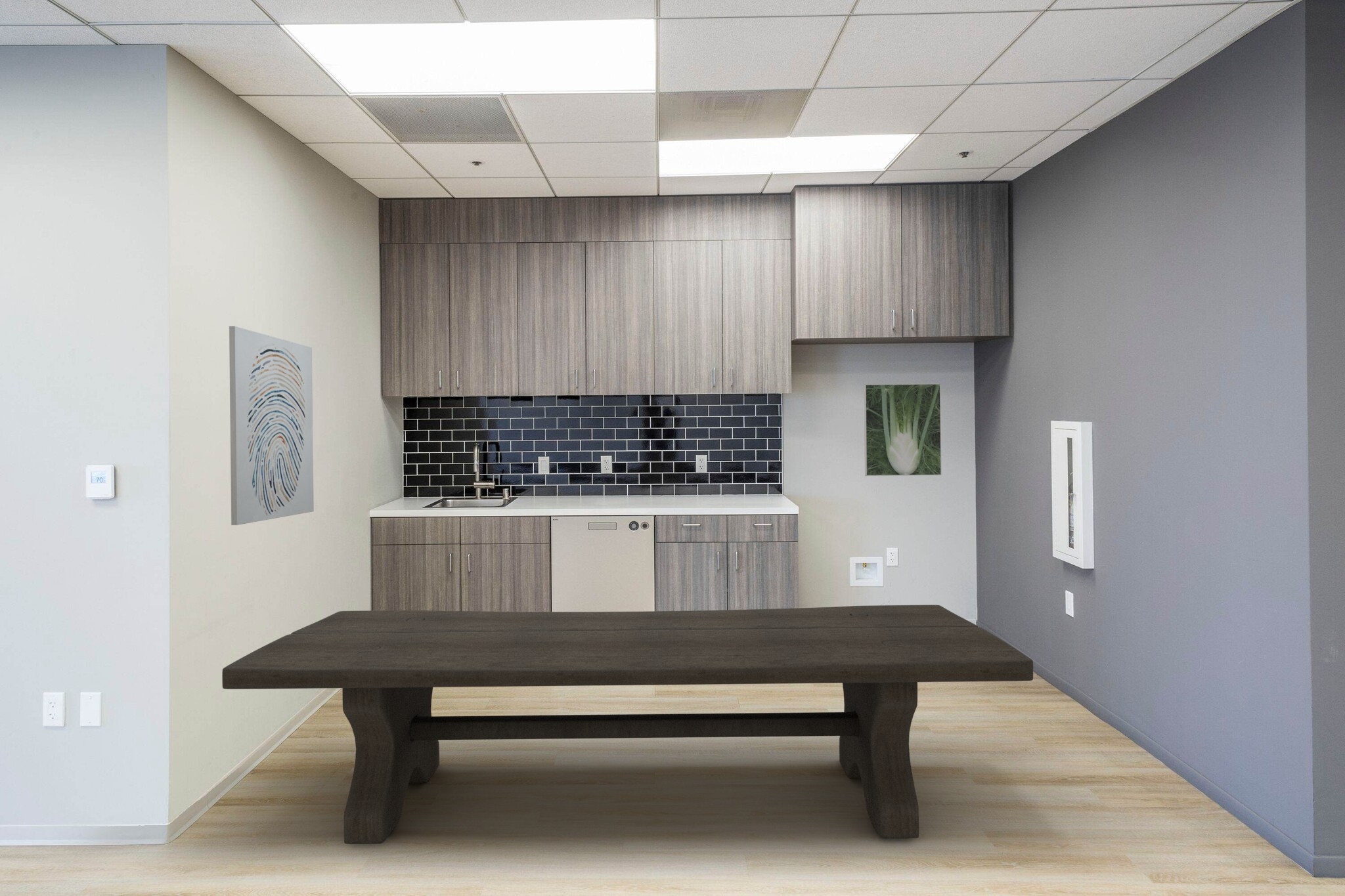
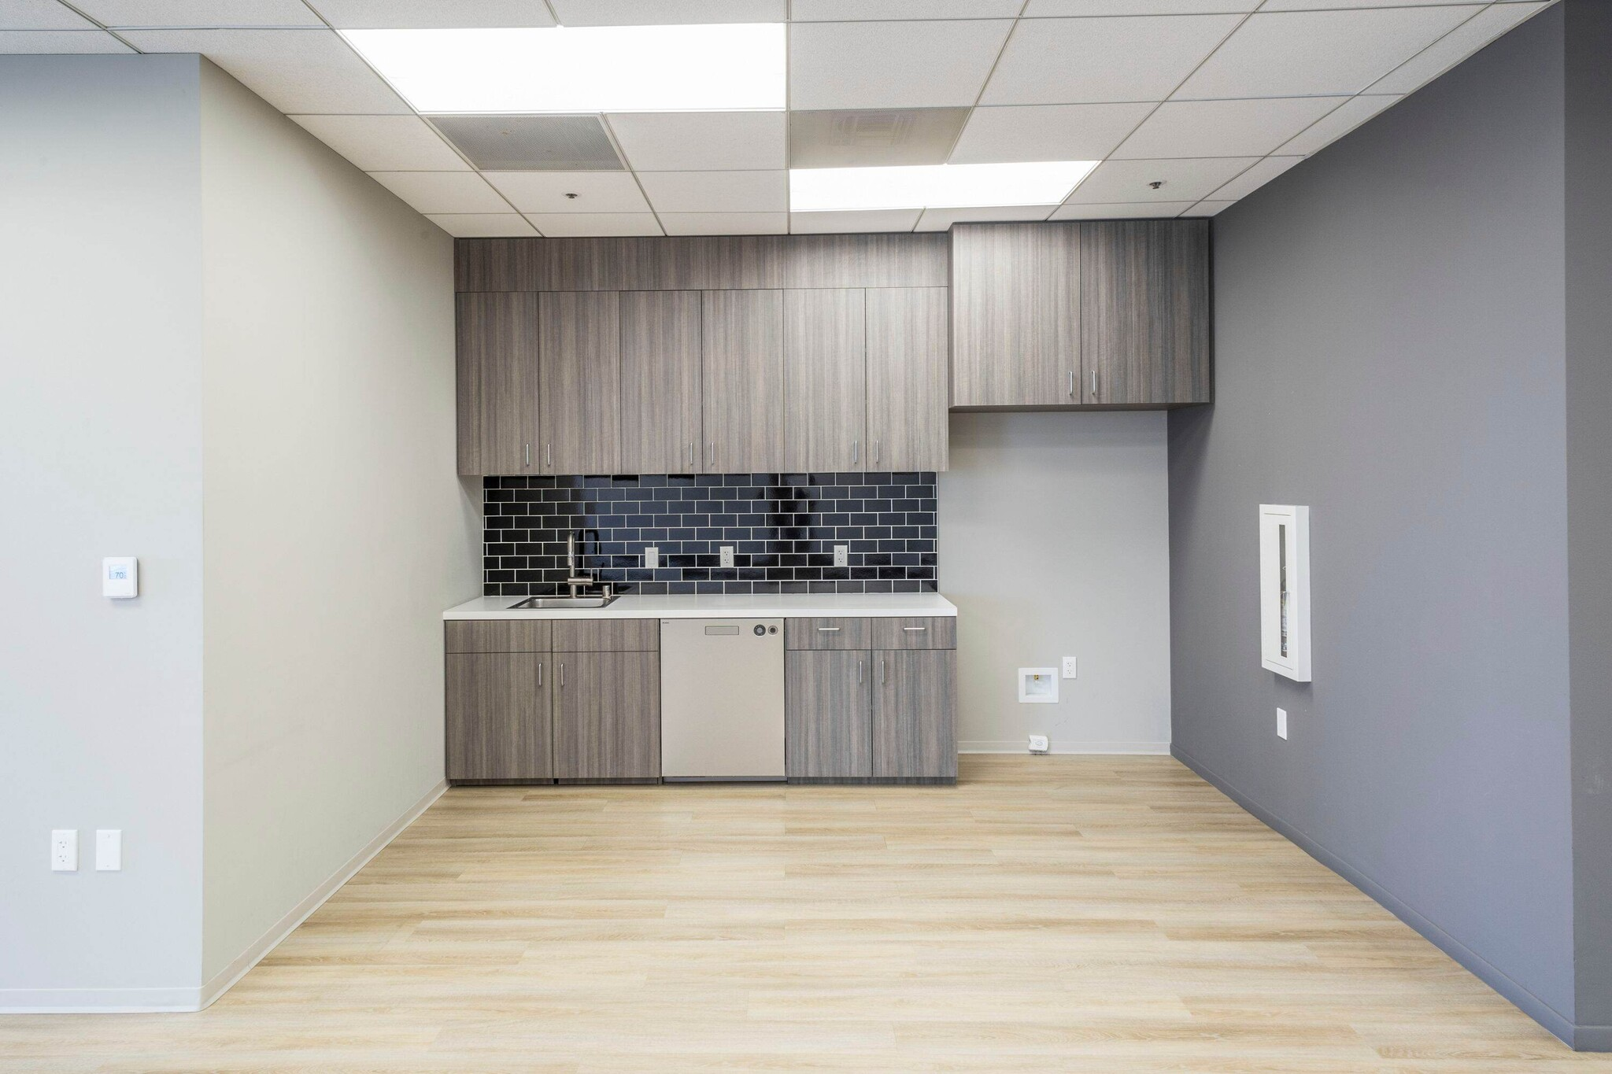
- wall art (275, 427)
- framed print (902, 429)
- dining table (635, 714)
